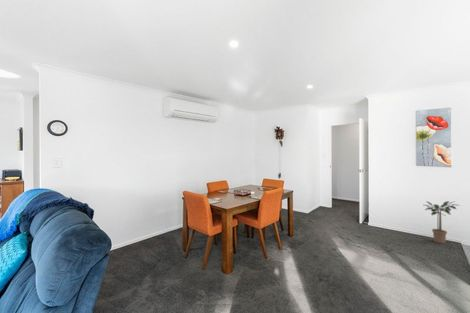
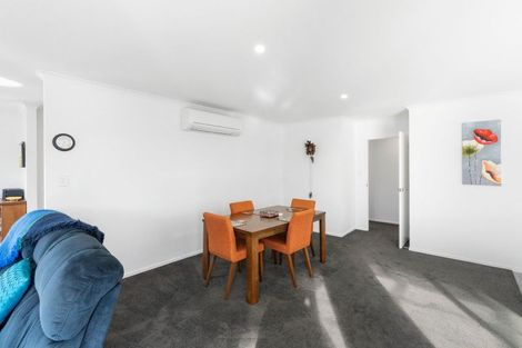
- potted plant (440, 220)
